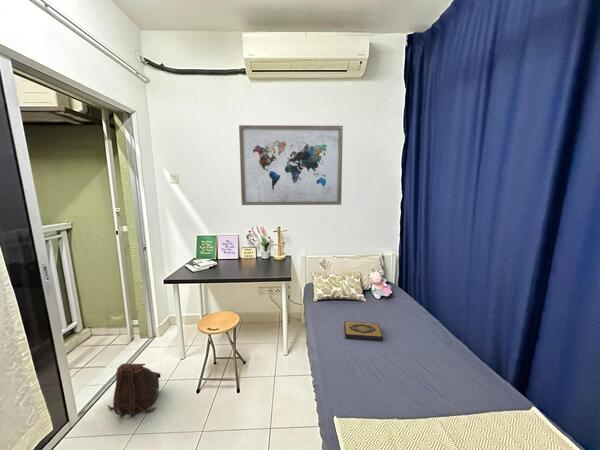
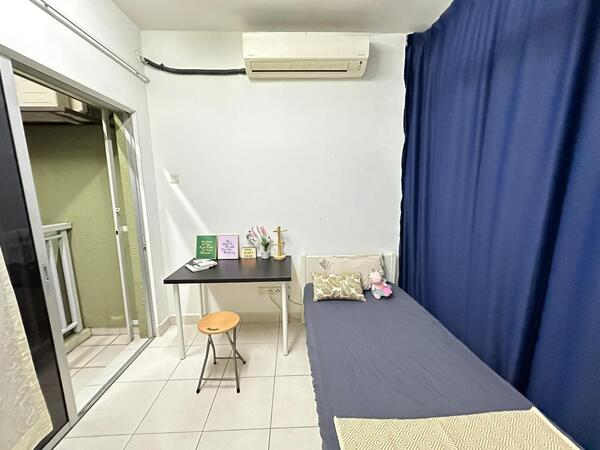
- backpack (135, 380)
- hardback book (362, 330)
- wall art (291, 166)
